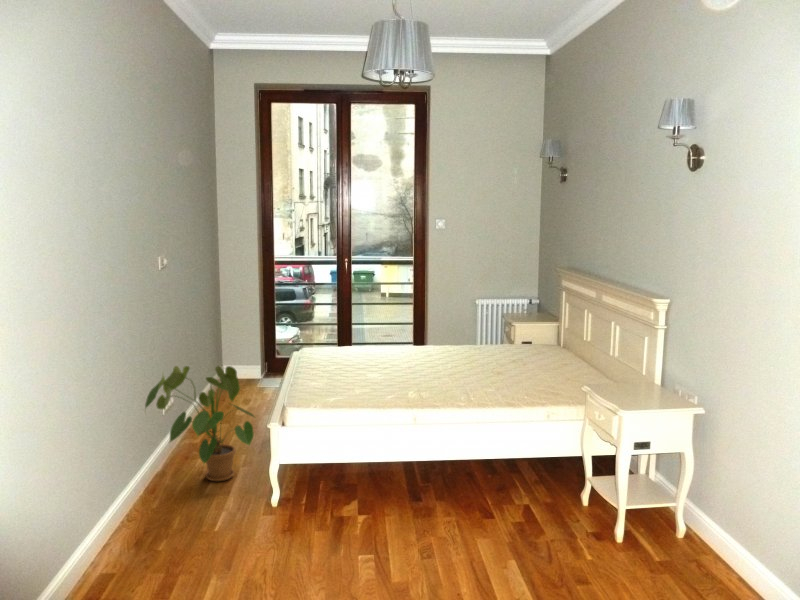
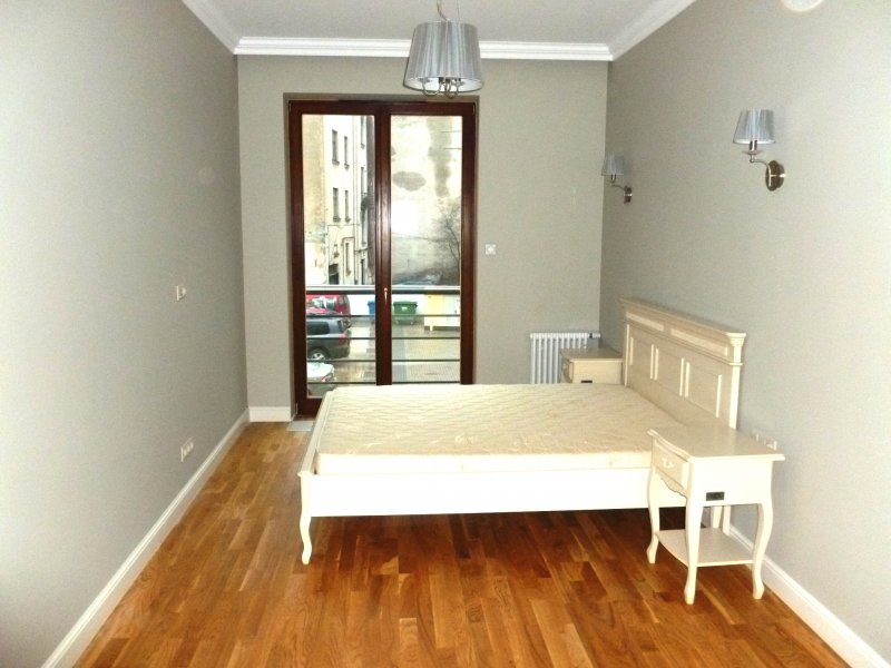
- house plant (205, 419)
